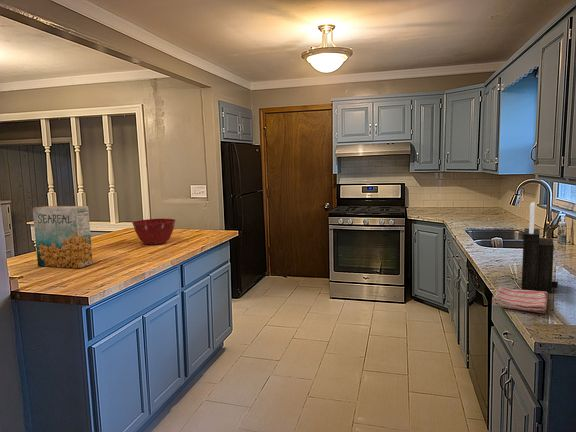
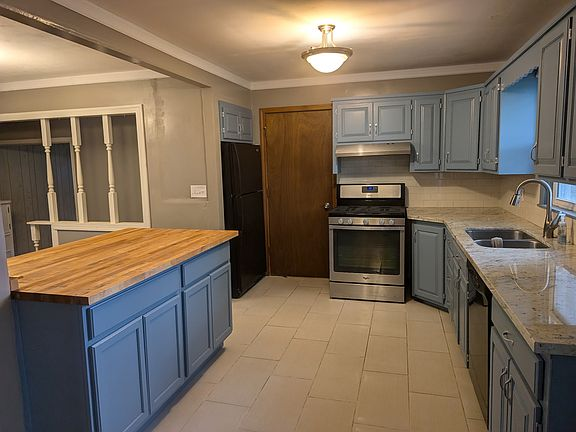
- cereal box (62, 236)
- dish towel (520, 297)
- mixing bowl (154, 232)
- knife block (541, 245)
